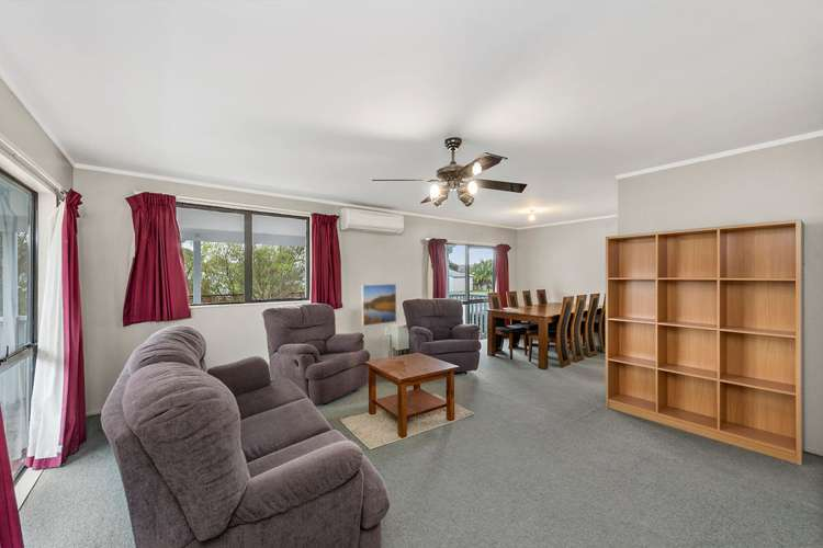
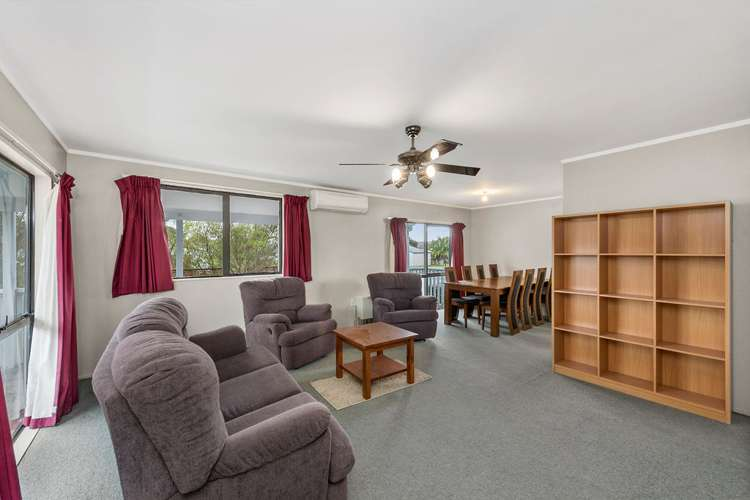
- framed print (379, 304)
